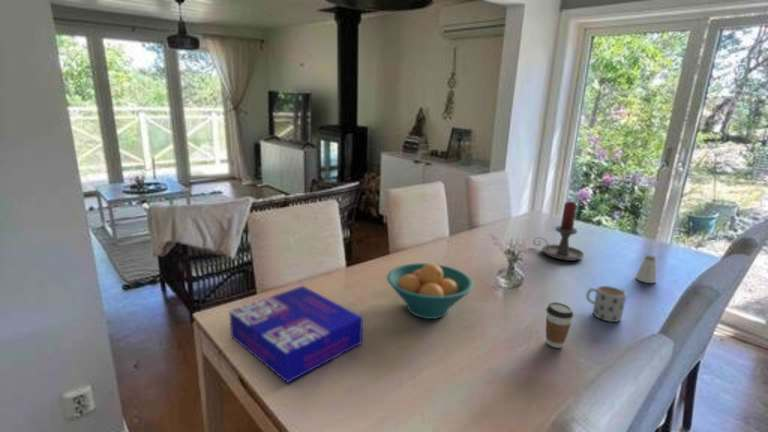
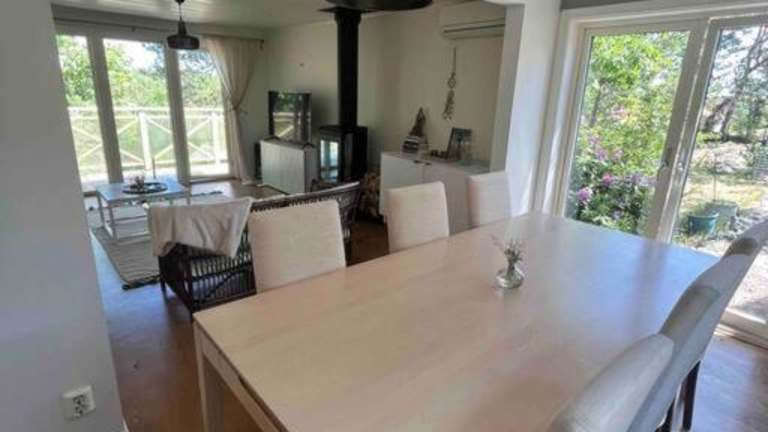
- saltshaker (647, 268)
- candle holder (560, 227)
- fruit bowl (429, 287)
- board game (296, 327)
- mug (603, 301)
- coffee cup (557, 325)
